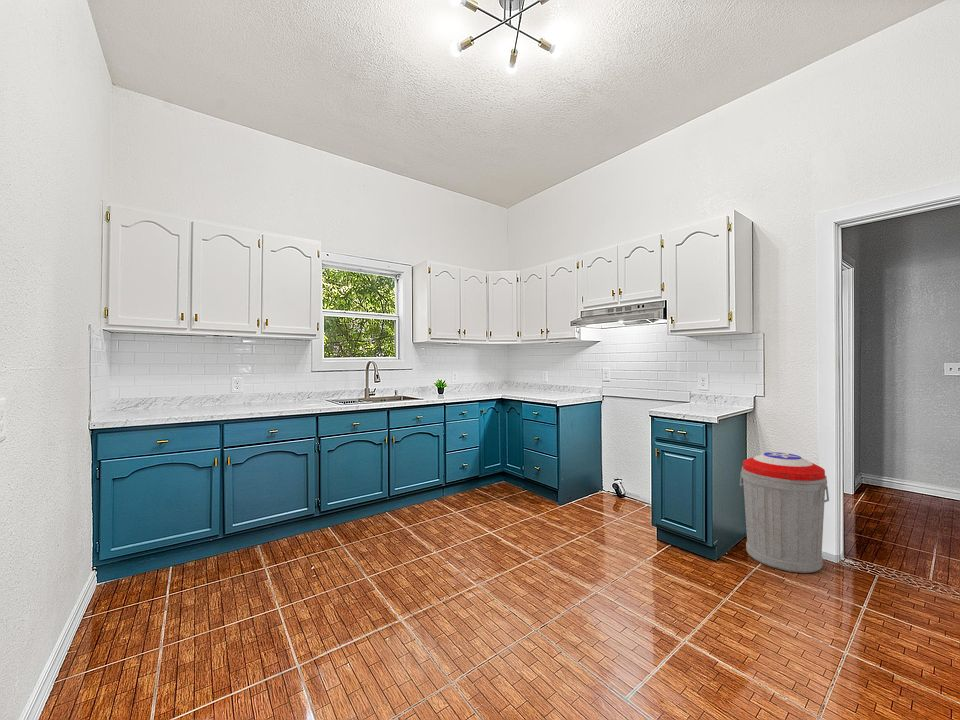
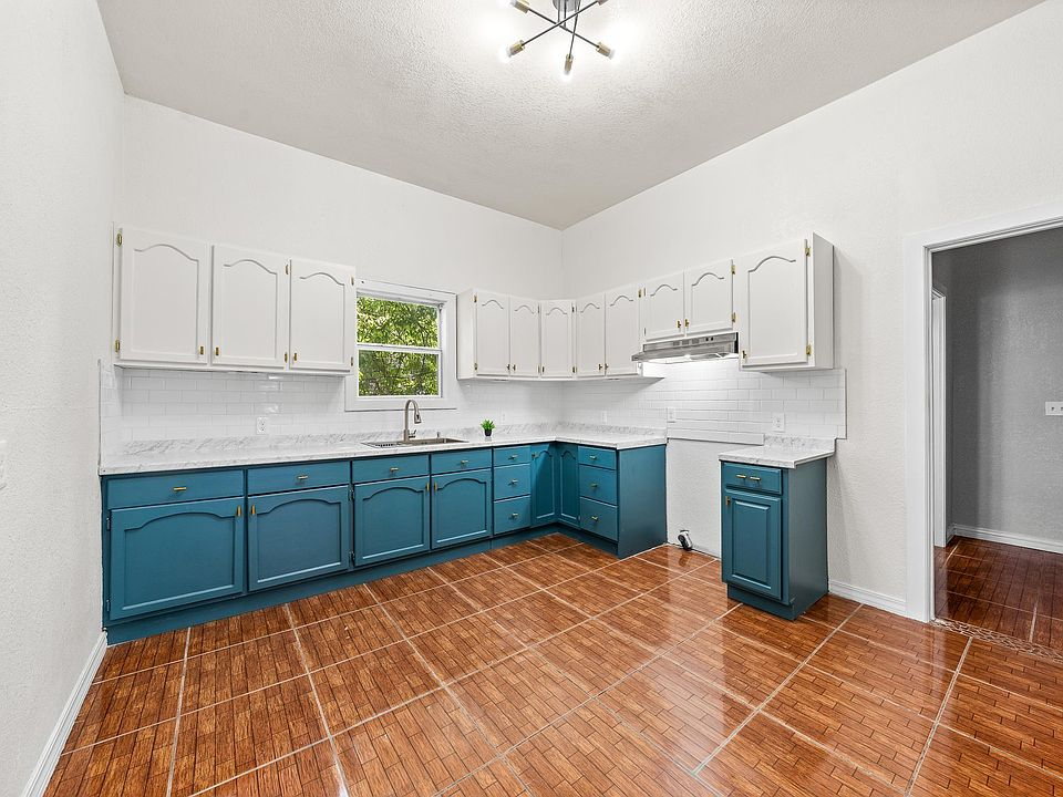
- trash can (782, 506)
